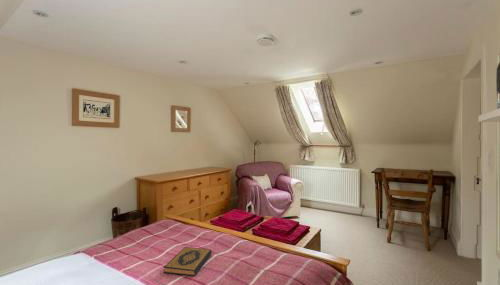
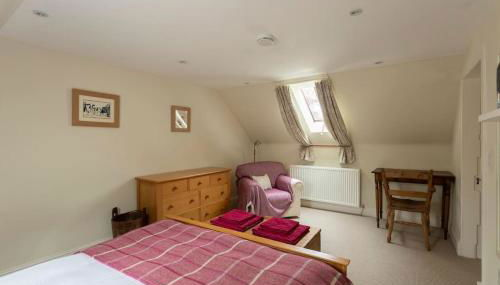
- hardback book (189, 260)
